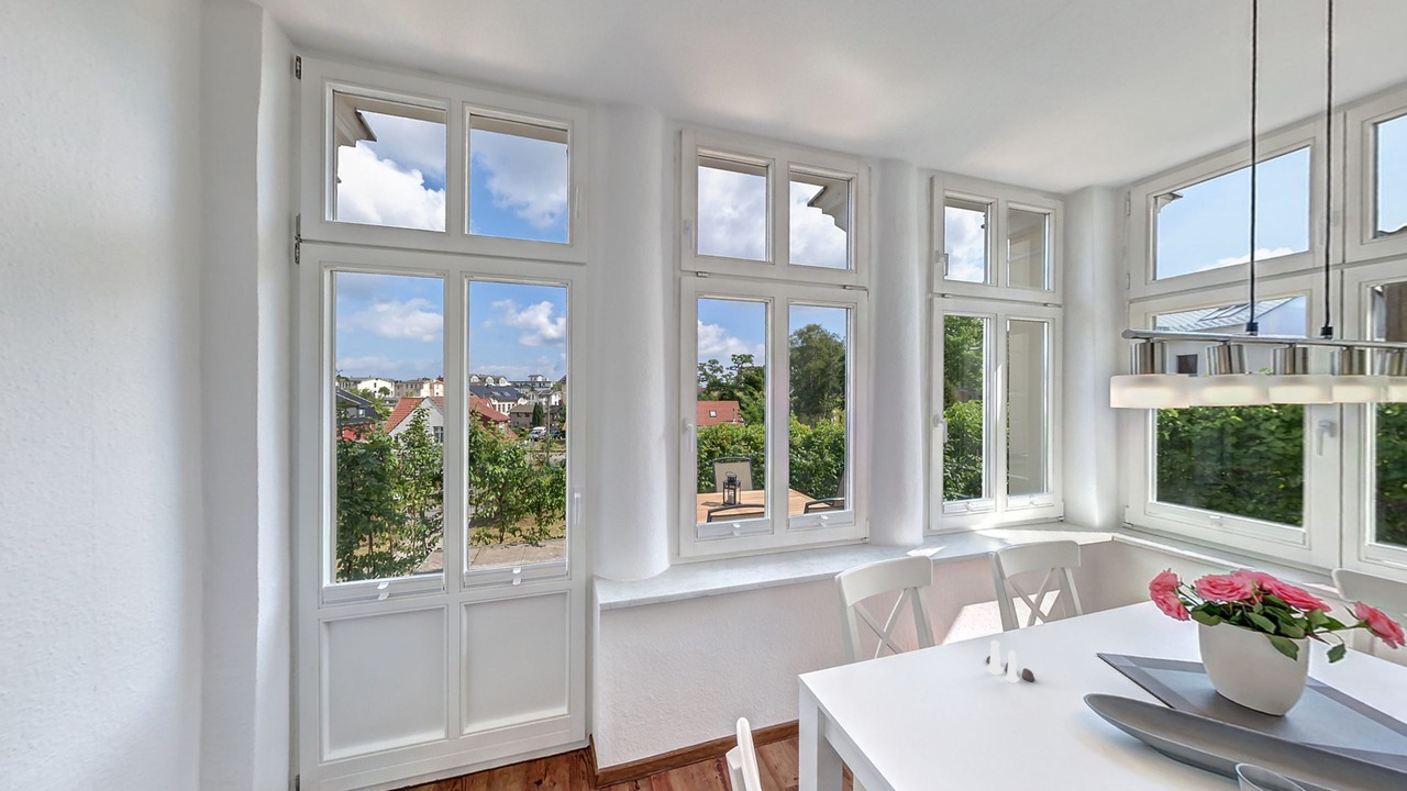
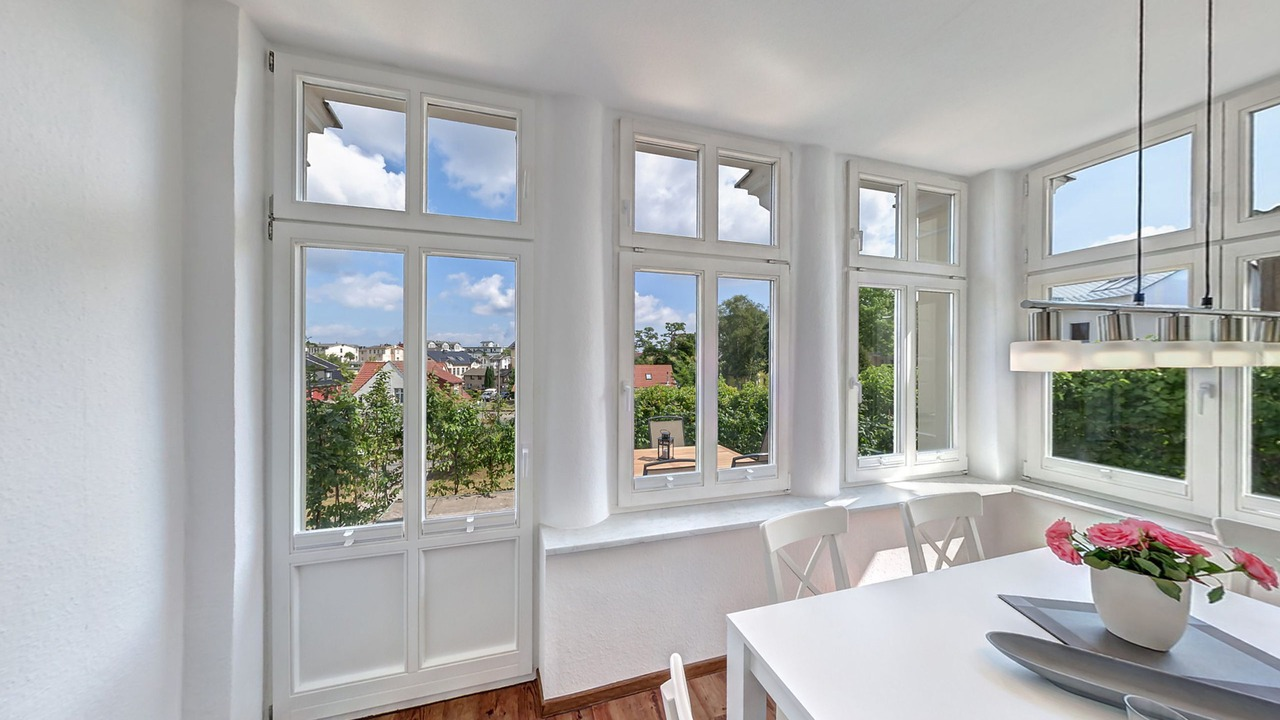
- salt and pepper shaker set (1008, 659)
